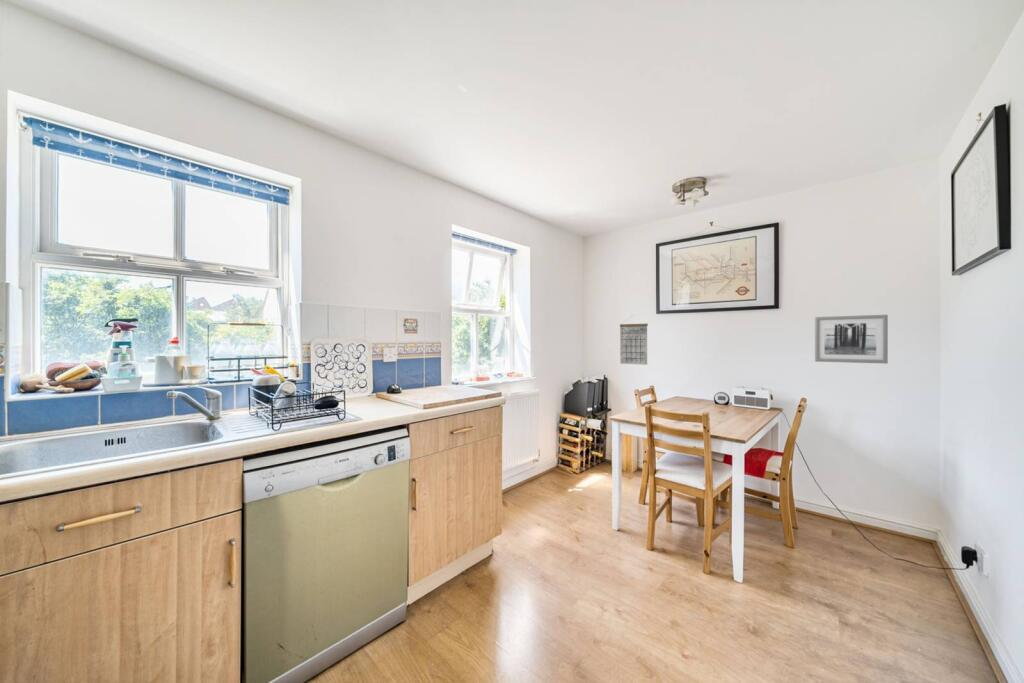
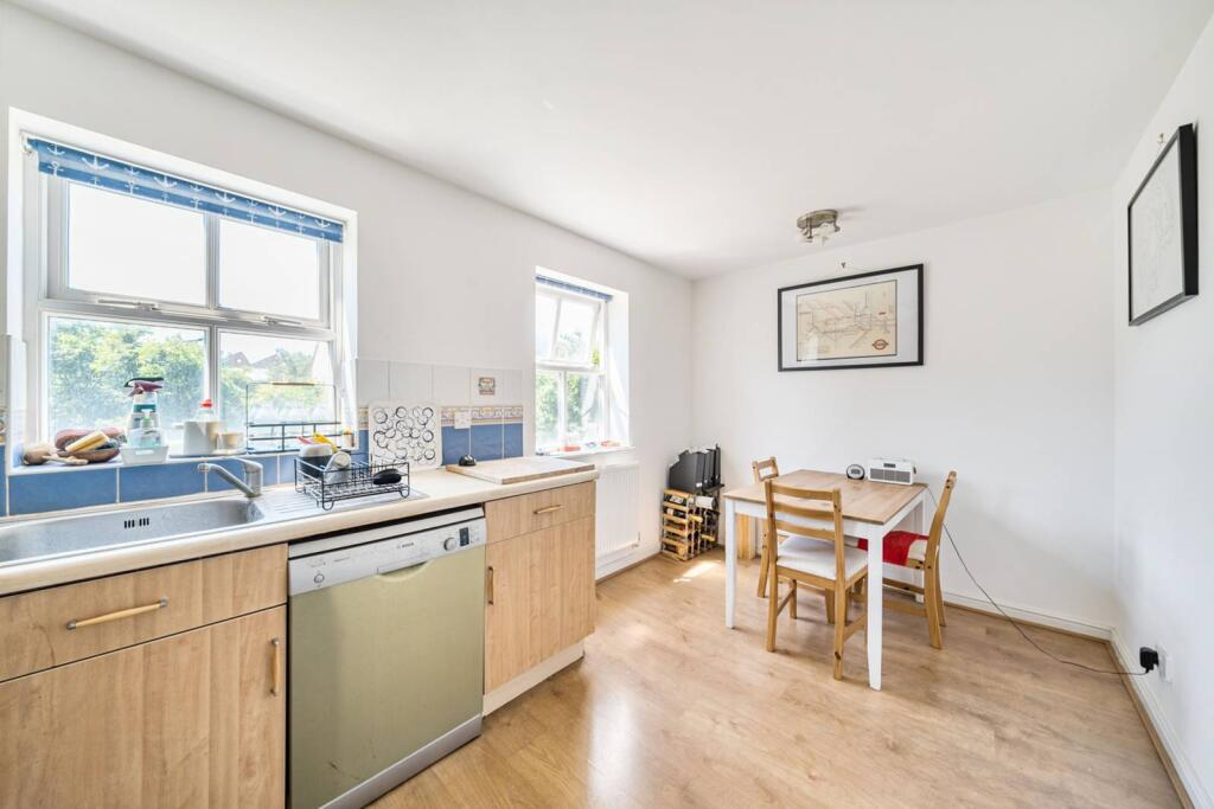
- calendar (633, 339)
- wall art (849, 339)
